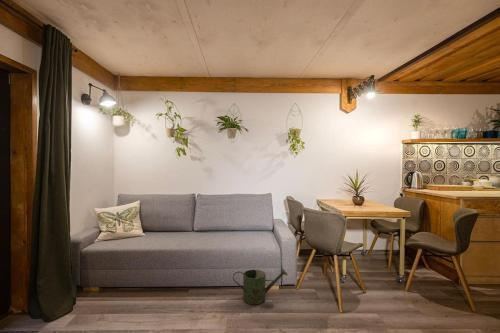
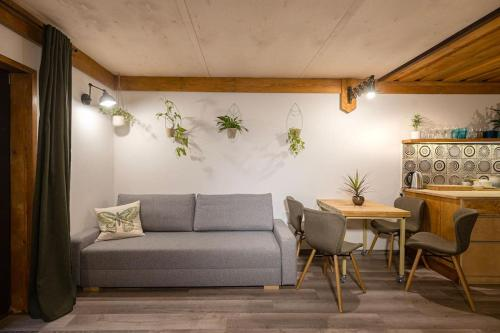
- watering can (260, 283)
